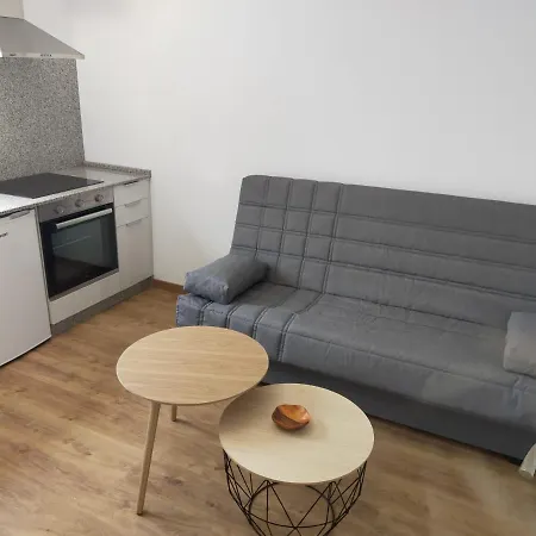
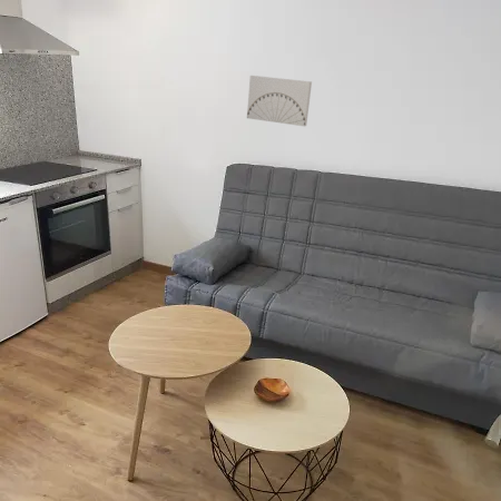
+ wall art (277, 100)
